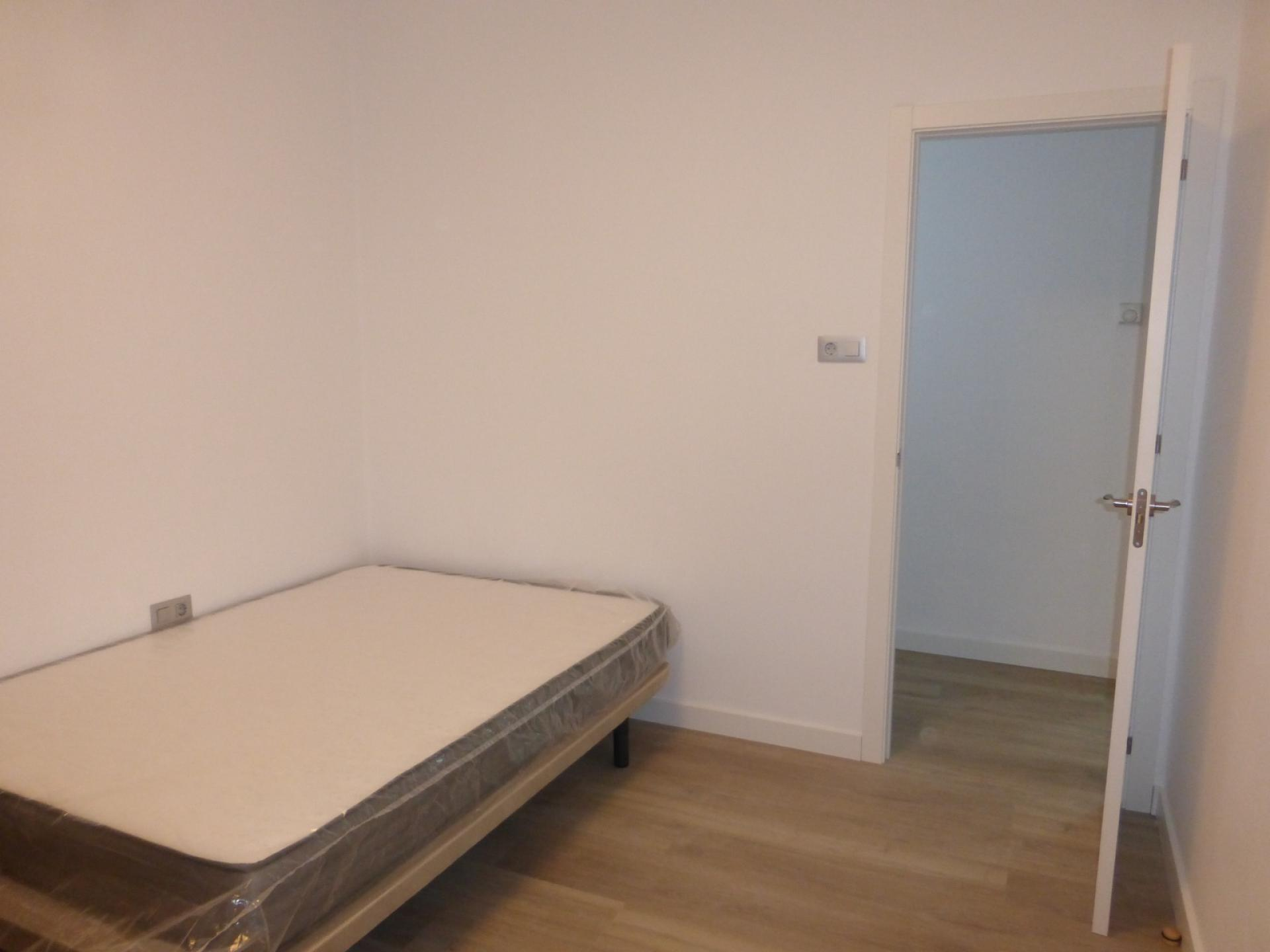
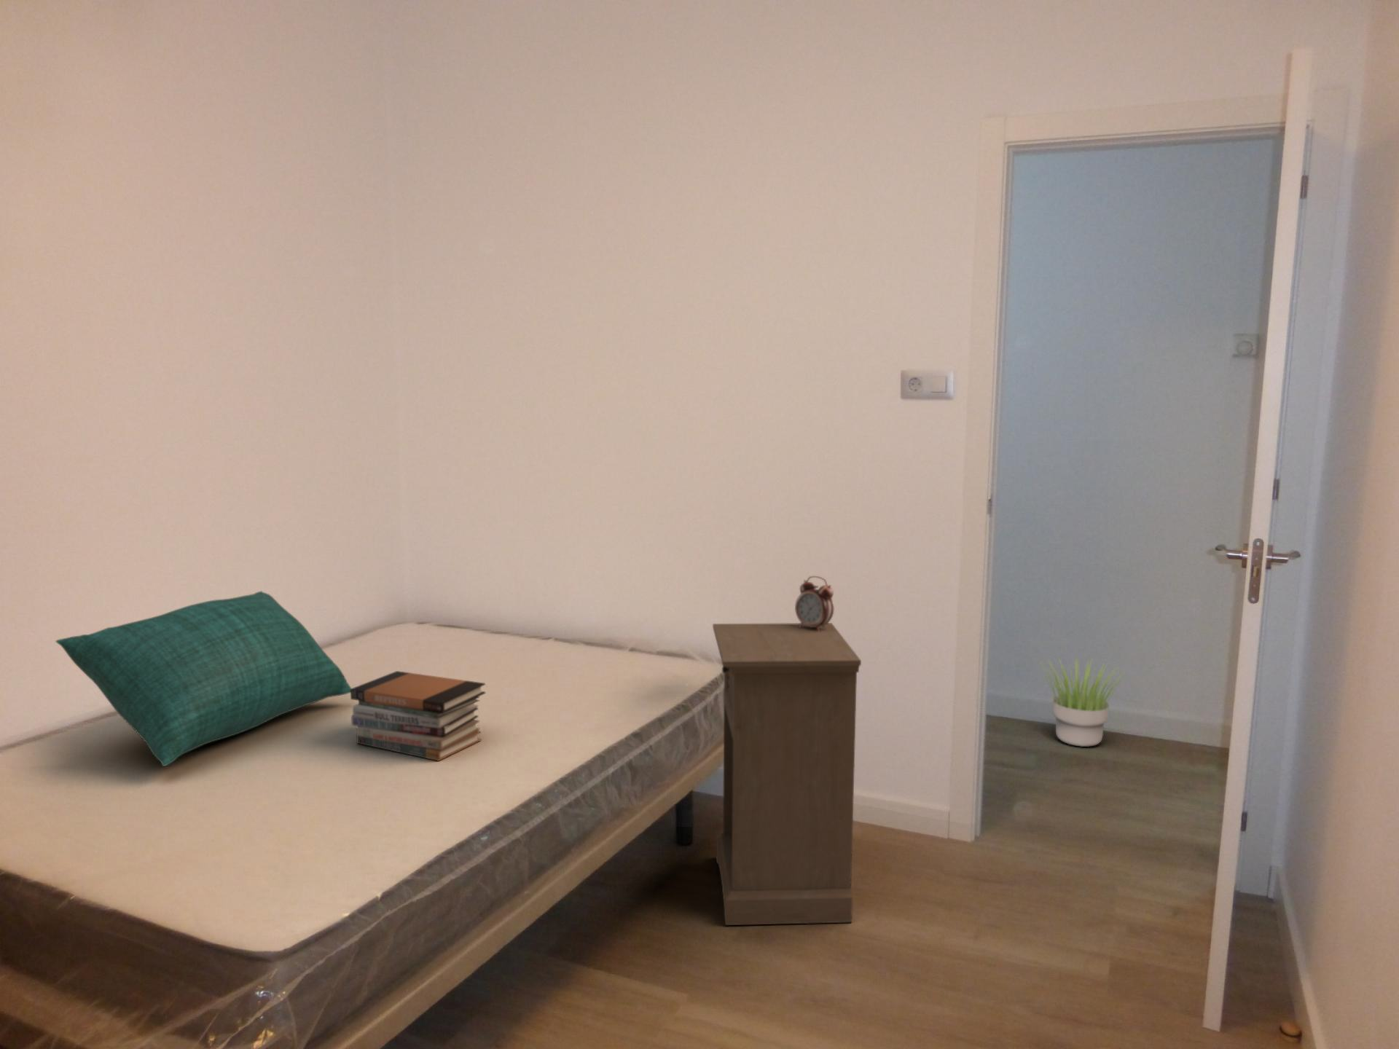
+ book stack (417, 713)
+ potted plant (1080, 704)
+ cushion (218, 668)
+ nightstand (780, 766)
+ alarm clock (815, 602)
